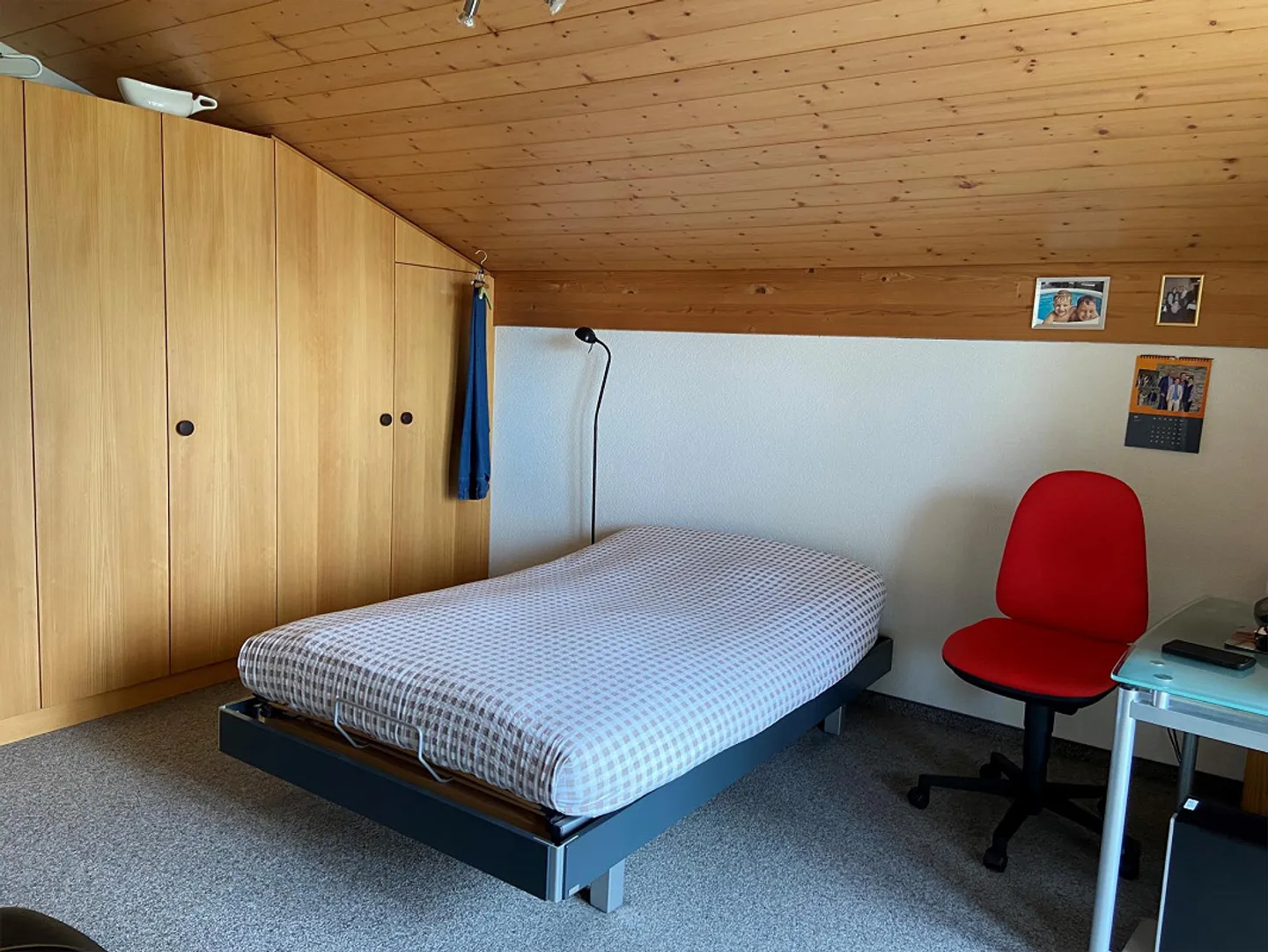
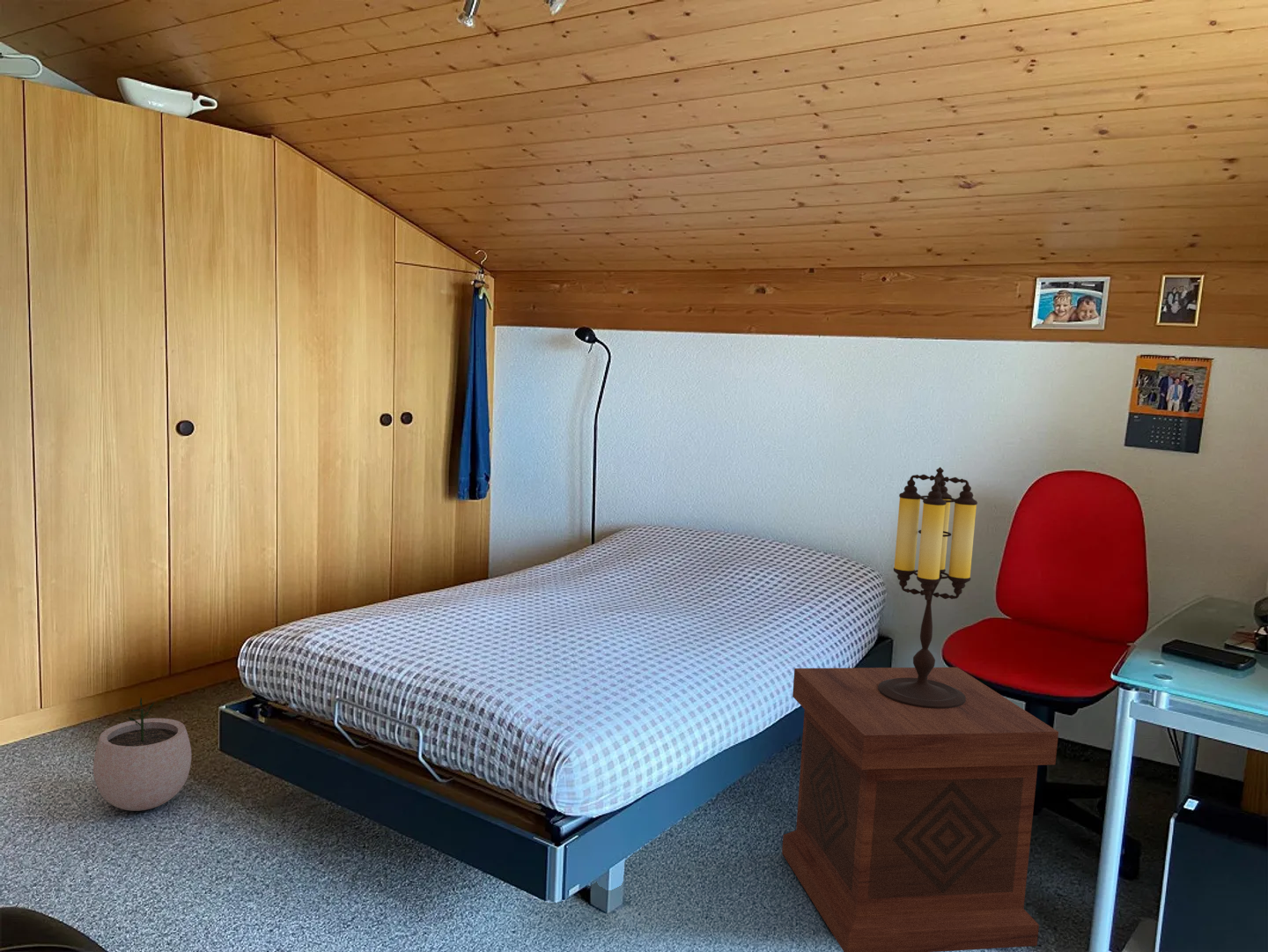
+ table lamp (930, 580)
+ plant pot (143, 752)
+ side table (907, 798)
